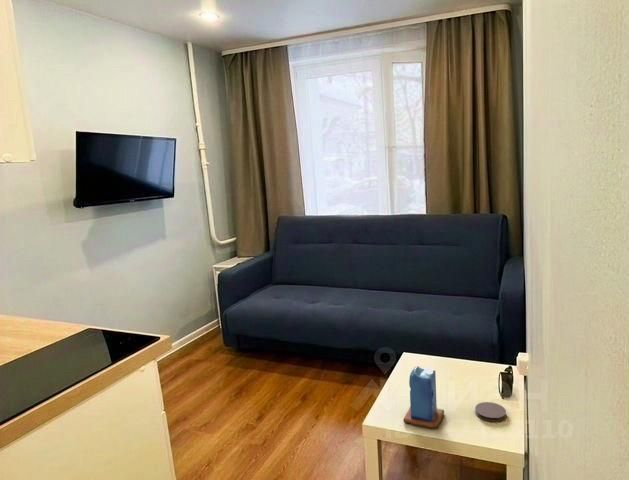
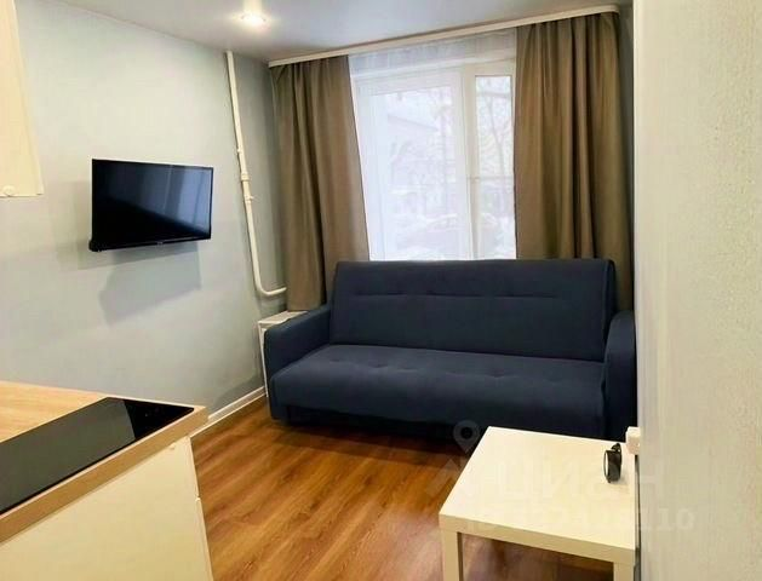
- candle (423, 391)
- coaster (490, 411)
